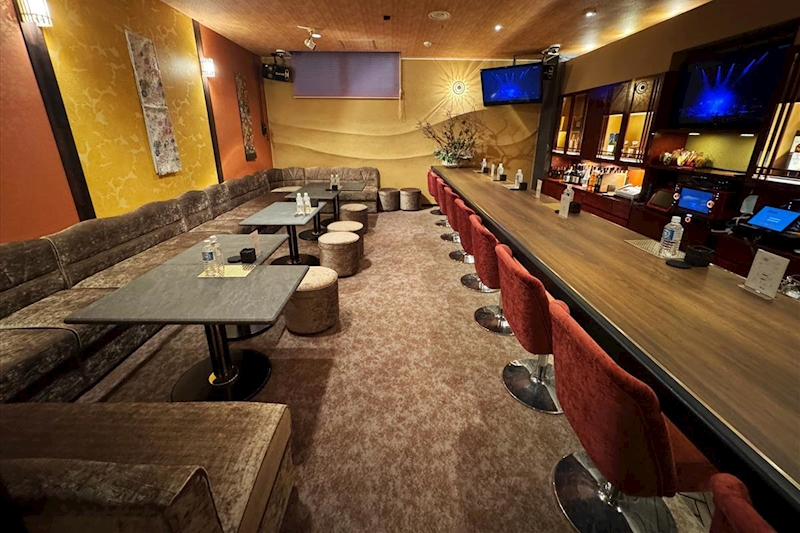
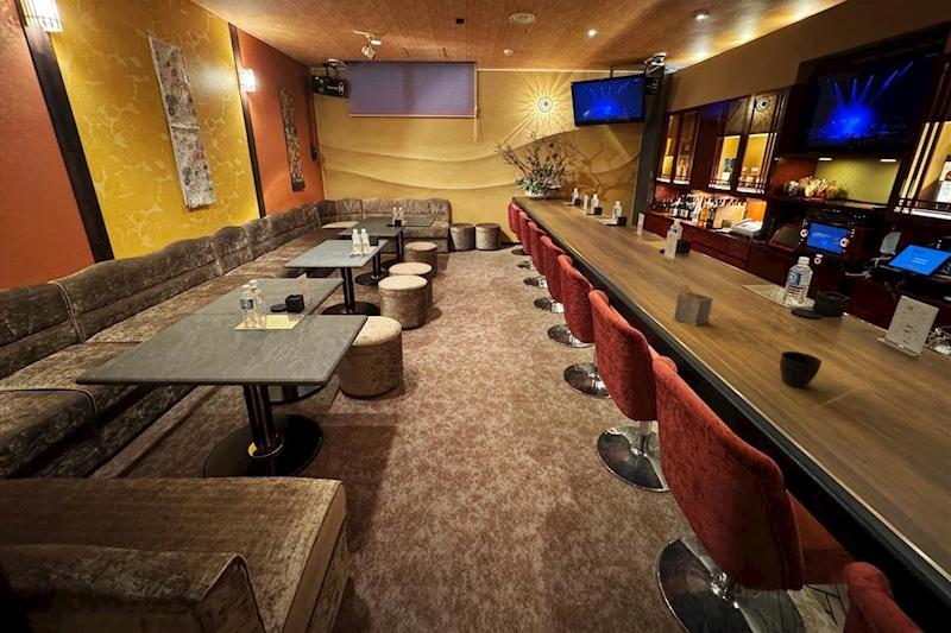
+ cup (796, 371)
+ napkin holder (693, 303)
